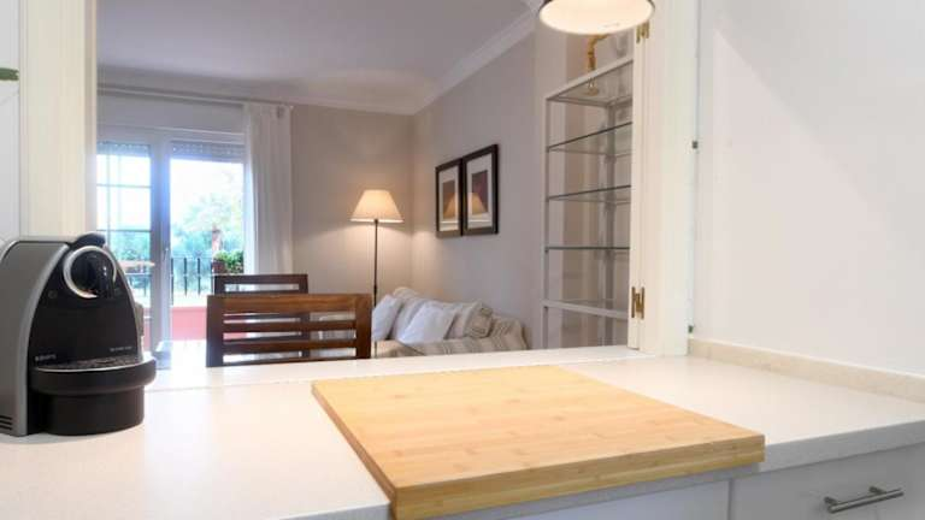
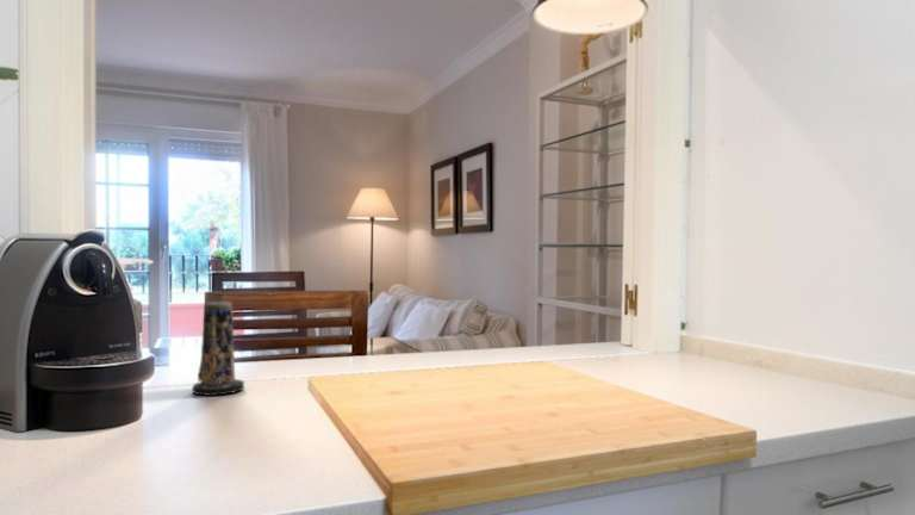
+ candle (218, 345)
